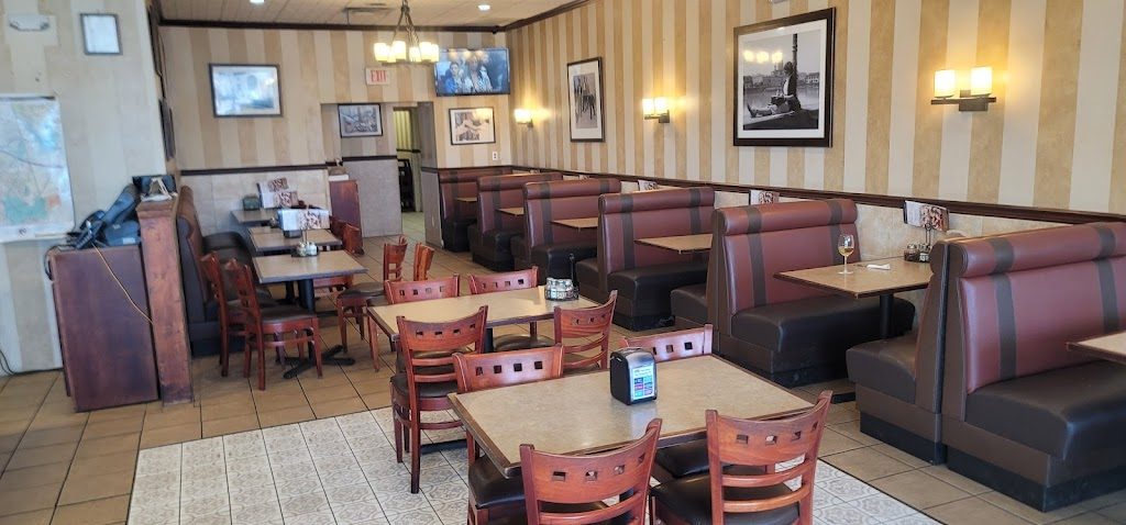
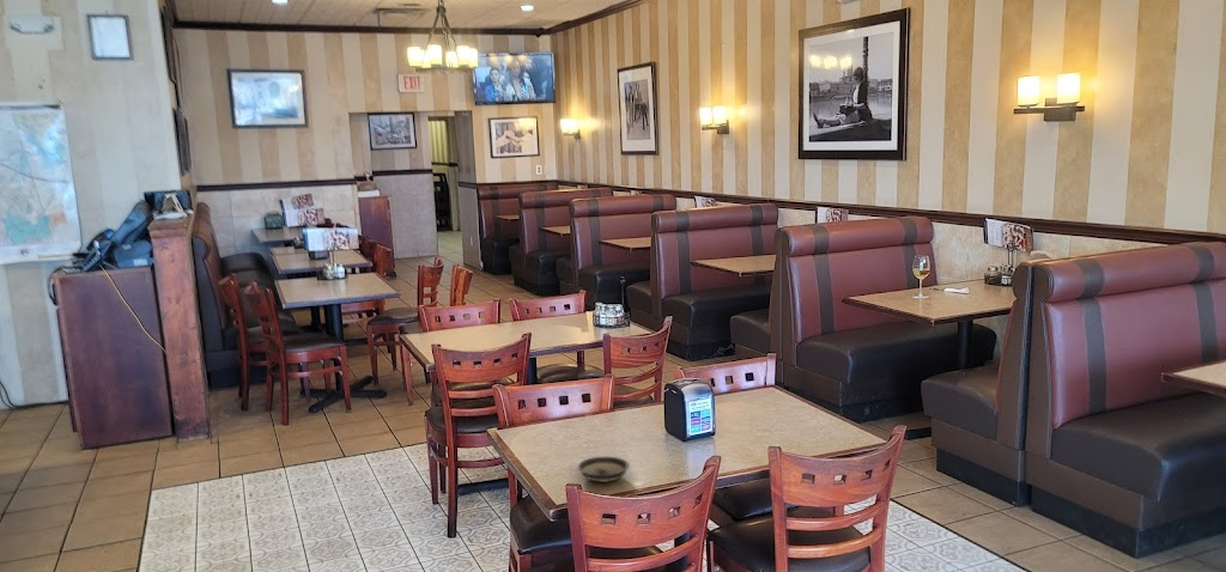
+ saucer (603, 471)
